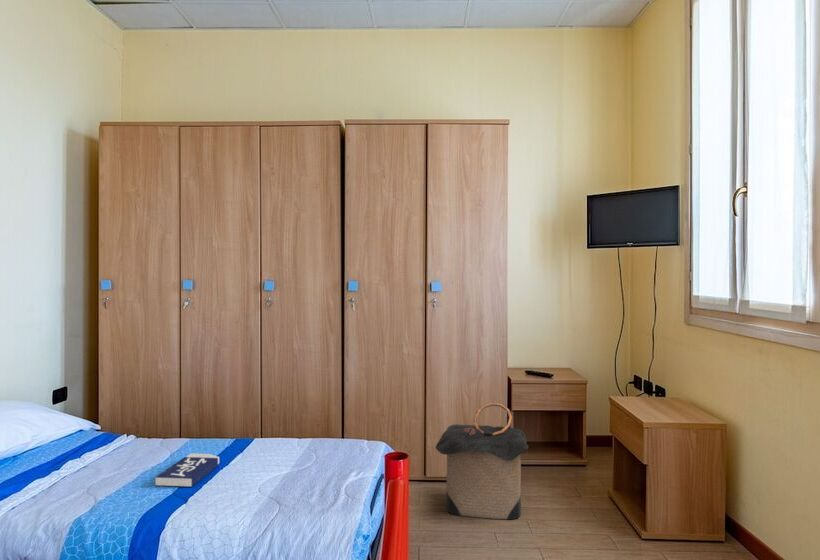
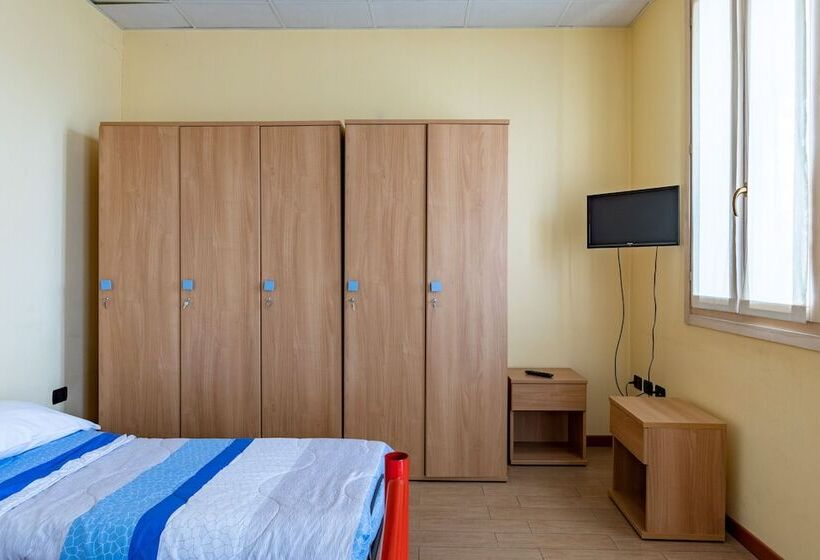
- laundry hamper (481, 458)
- book (191, 468)
